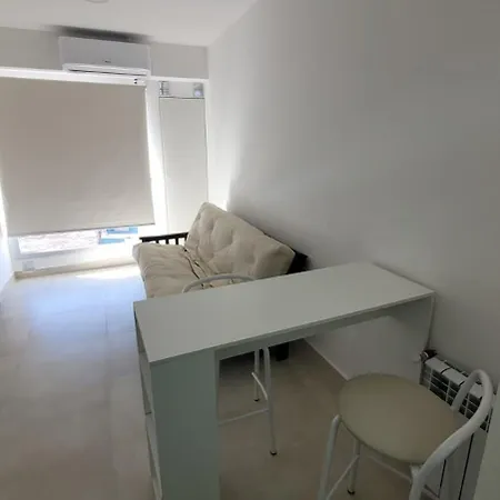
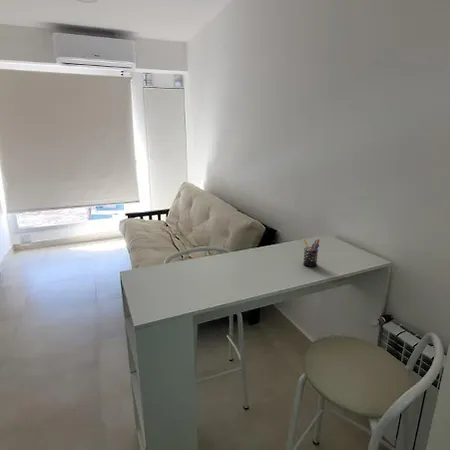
+ pen holder (312, 251)
